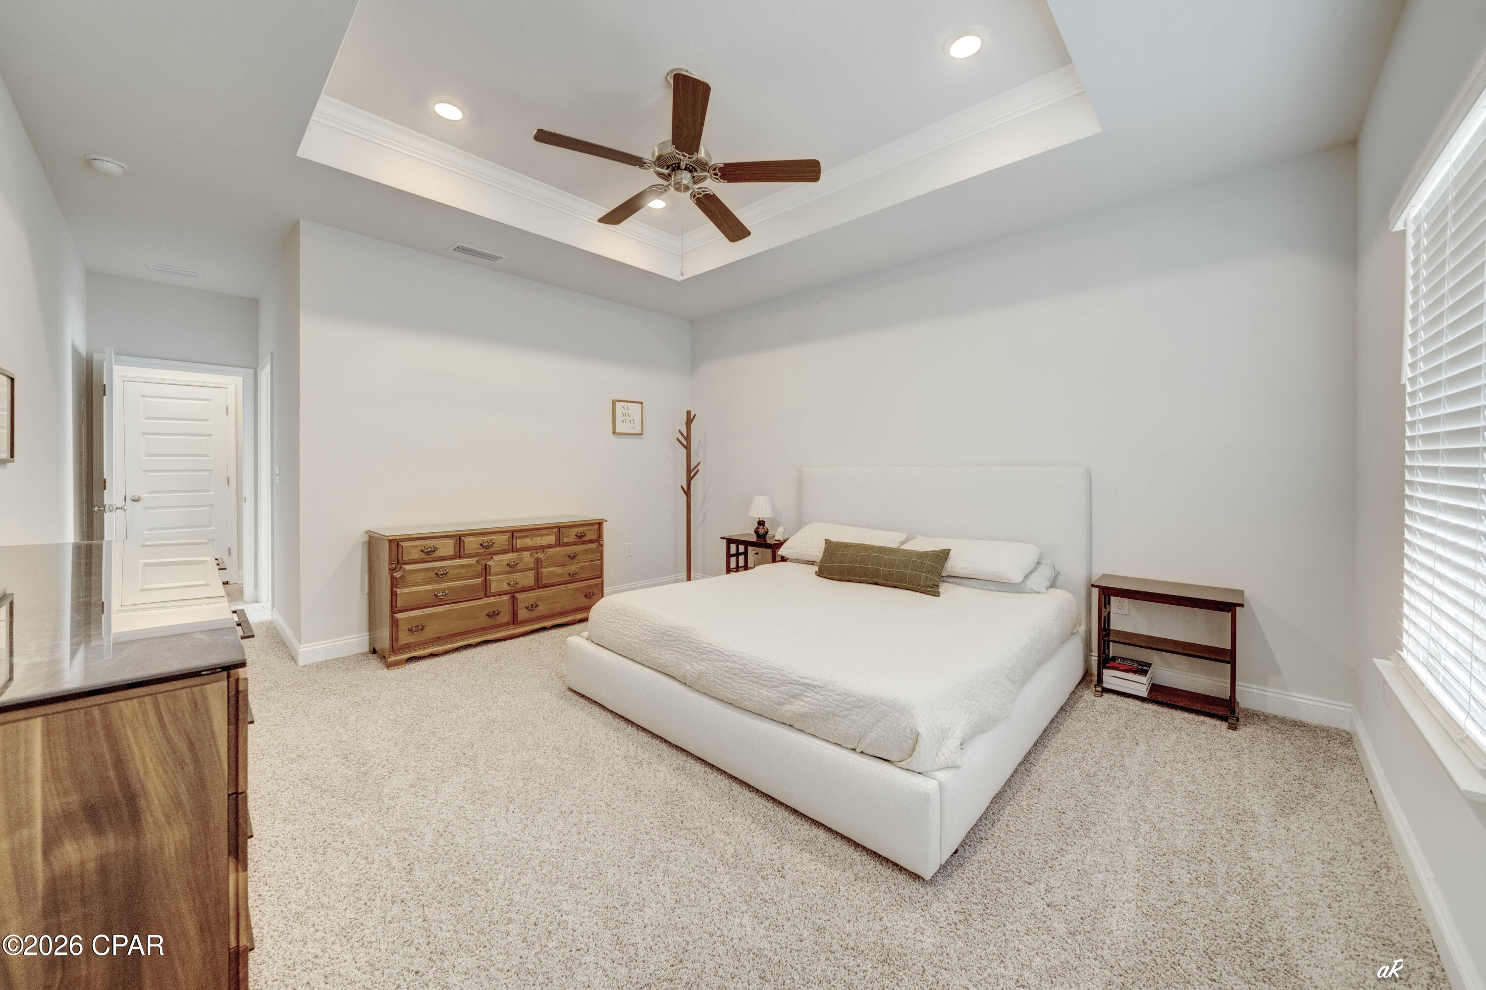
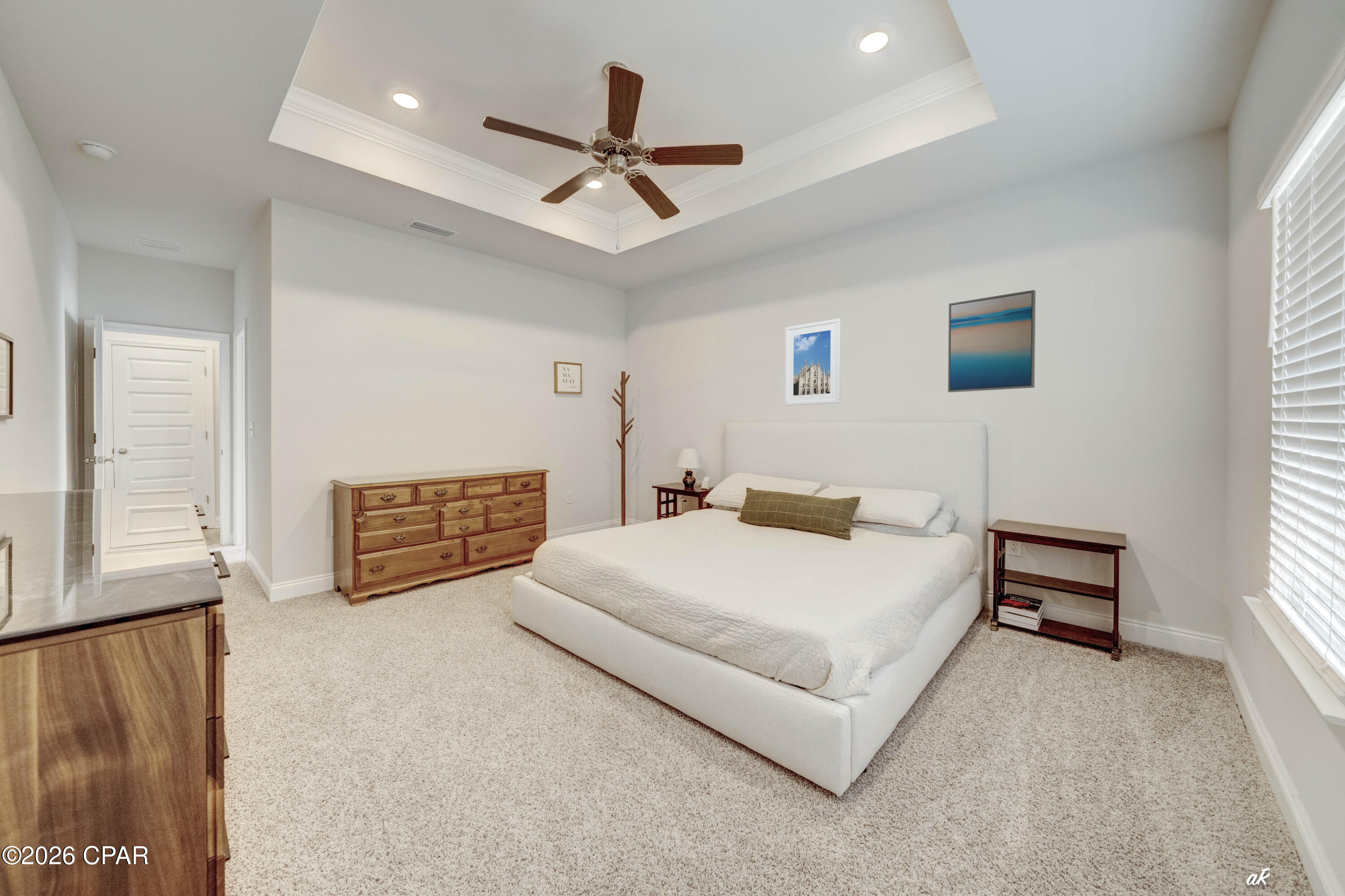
+ wall art (989, 344)
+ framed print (811, 364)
